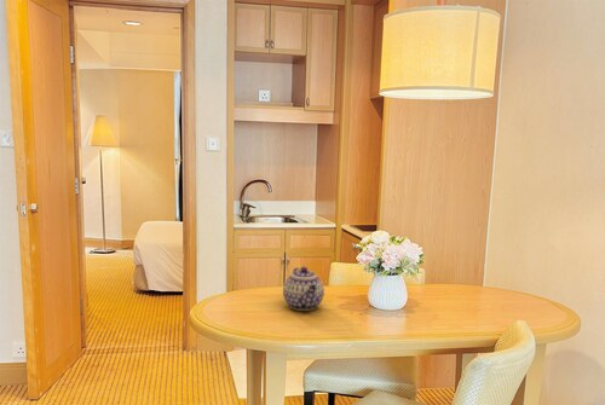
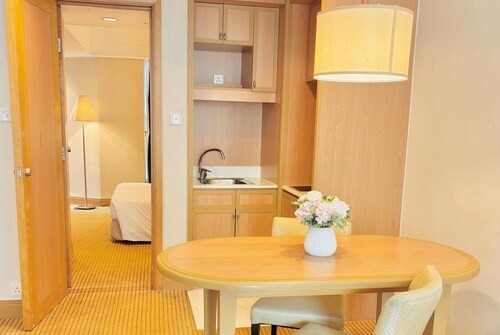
- teapot (302, 287)
